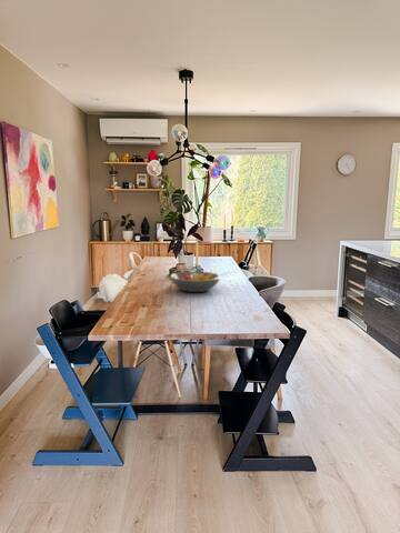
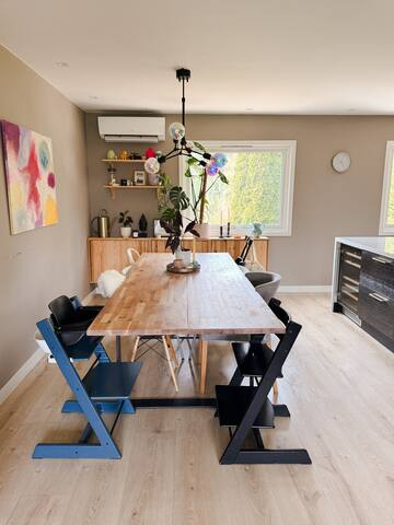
- fruit bowl (194, 281)
